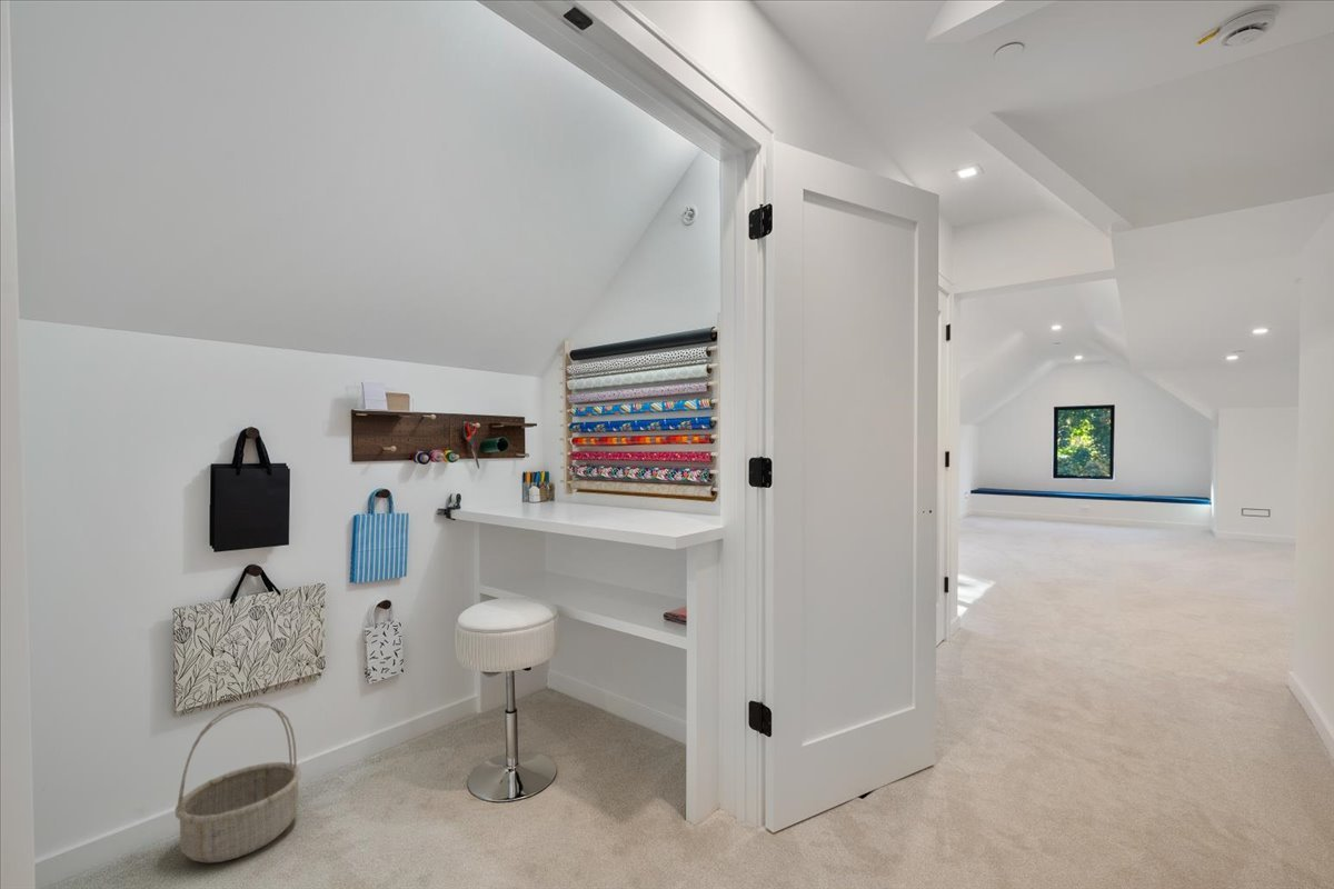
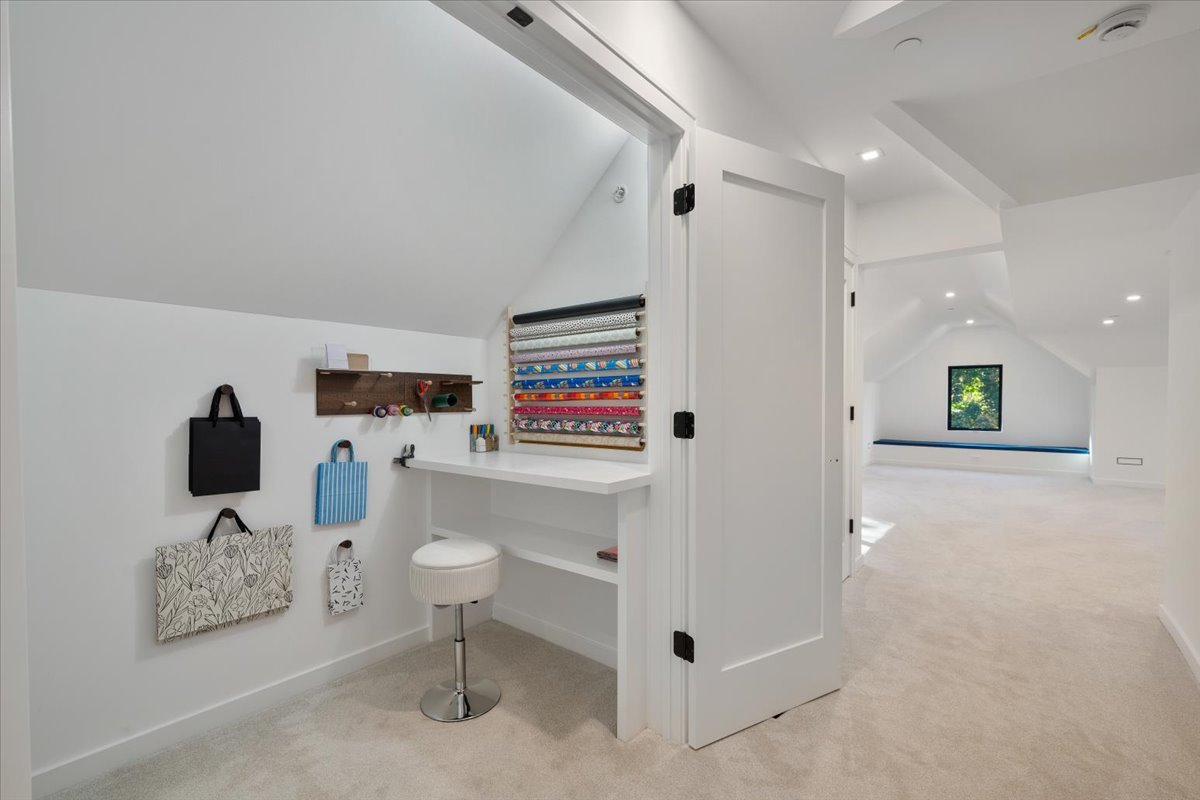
- basket (241, 771)
